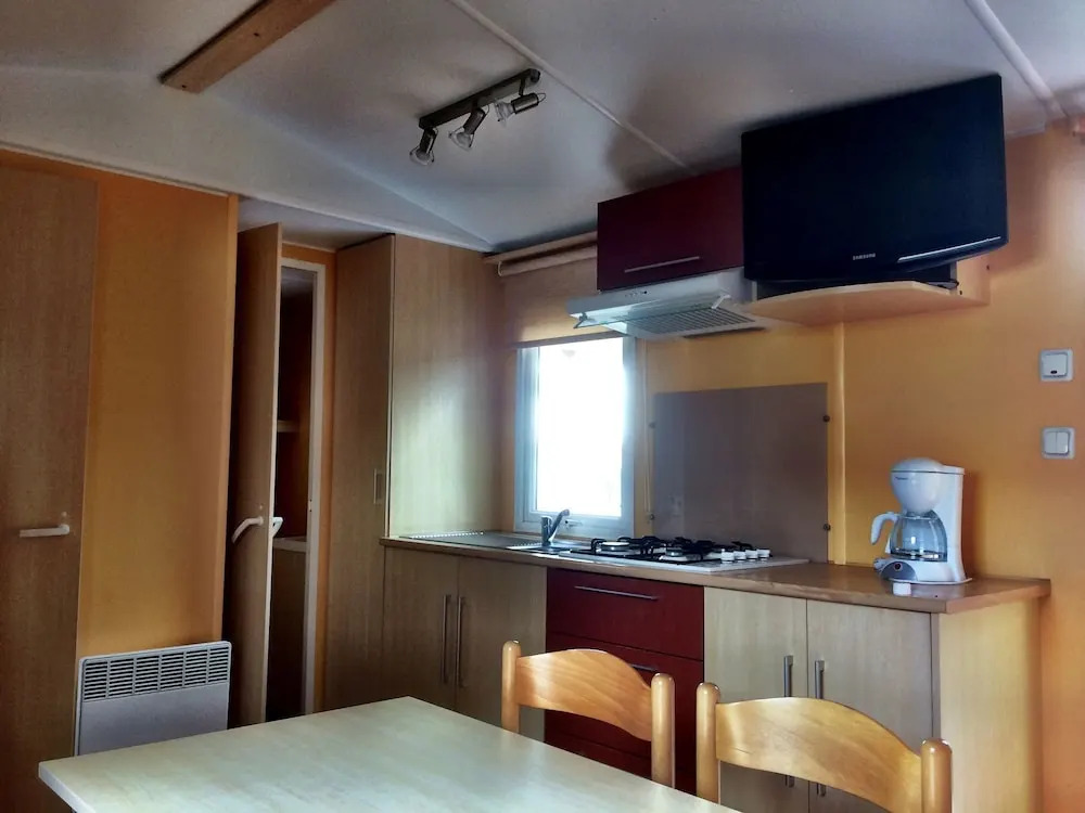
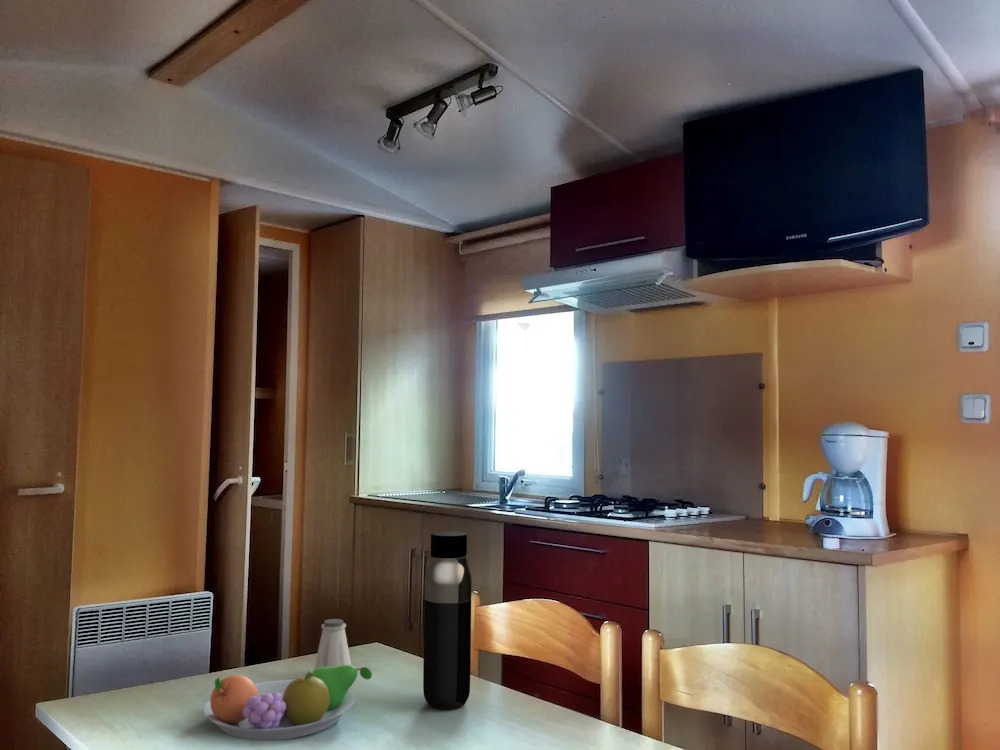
+ water bottle (447, 617)
+ saltshaker (333, 648)
+ fruit bowl (287, 688)
